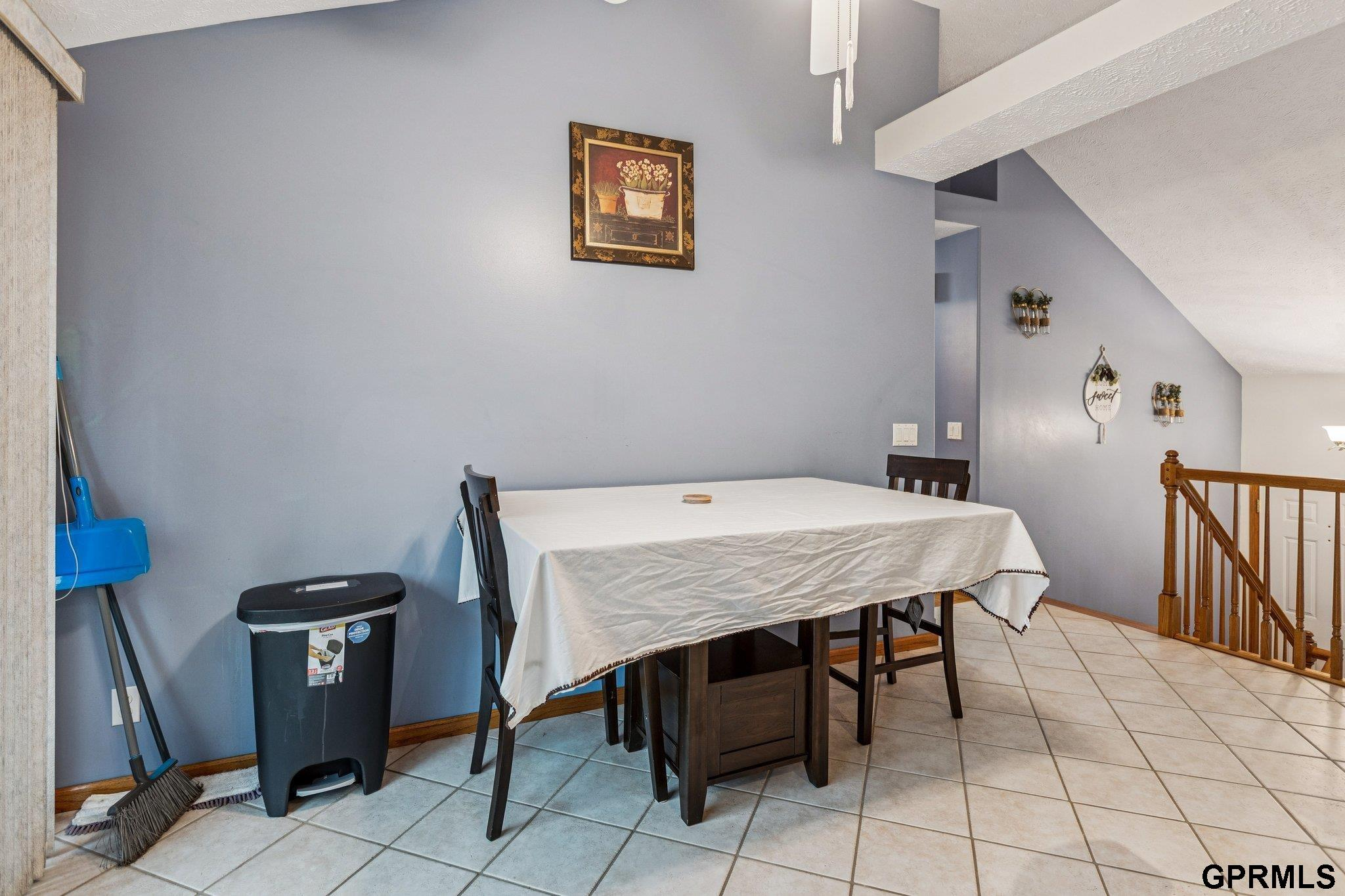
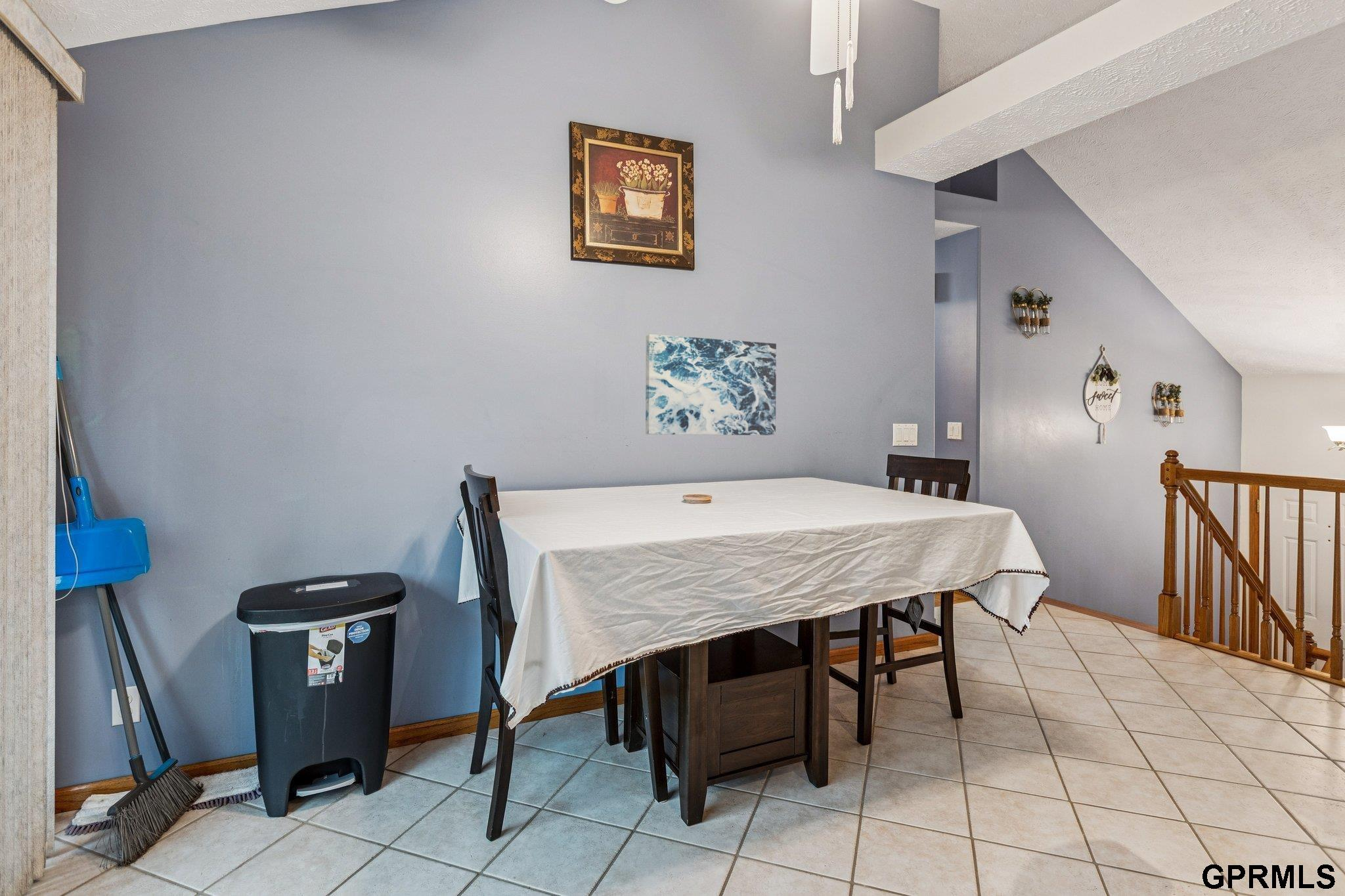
+ wall art (713, 387)
